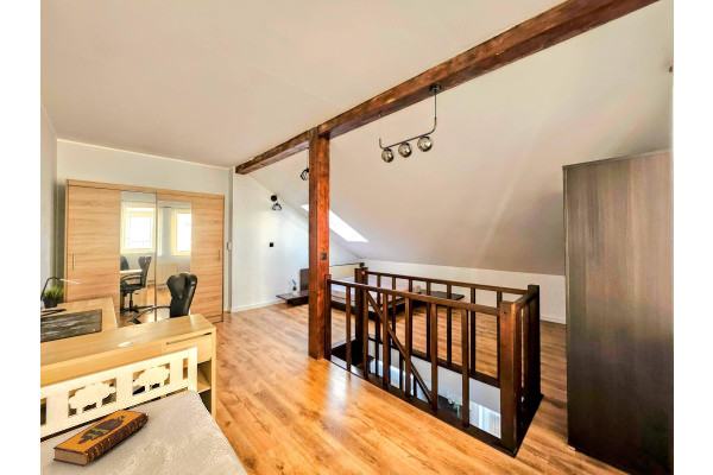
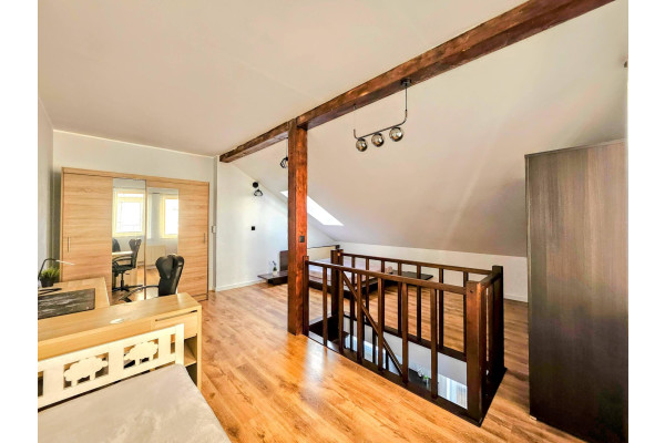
- hardback book (105, 435)
